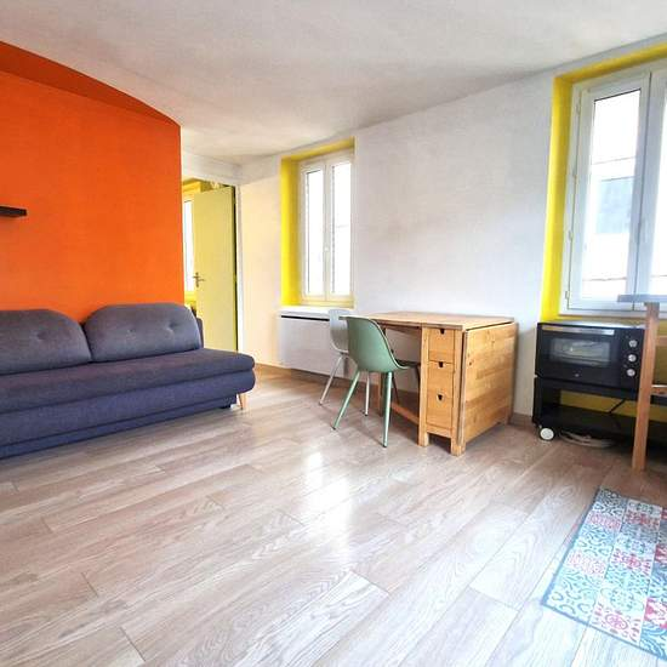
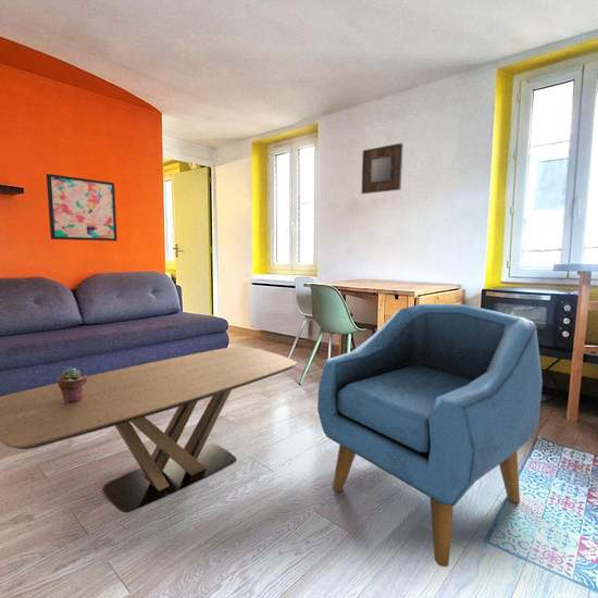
+ armchair (425, 407)
+ wall art (84, 209)
+ home mirror (381, 169)
+ potted succulent (72, 383)
+ coffee table (169, 426)
